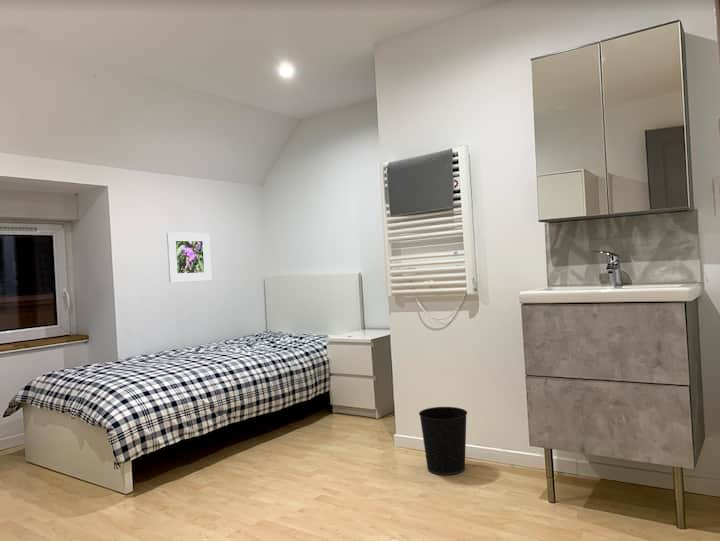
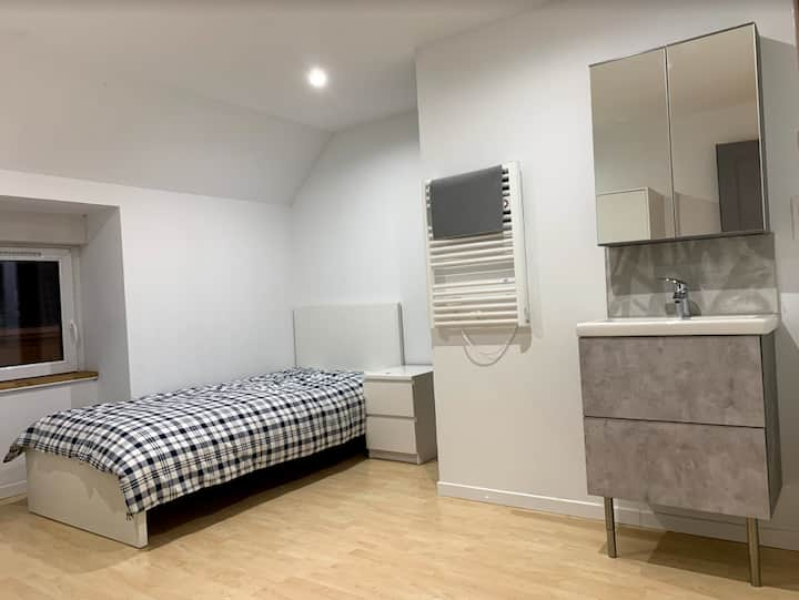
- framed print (189, 257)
- wastebasket (444, 440)
